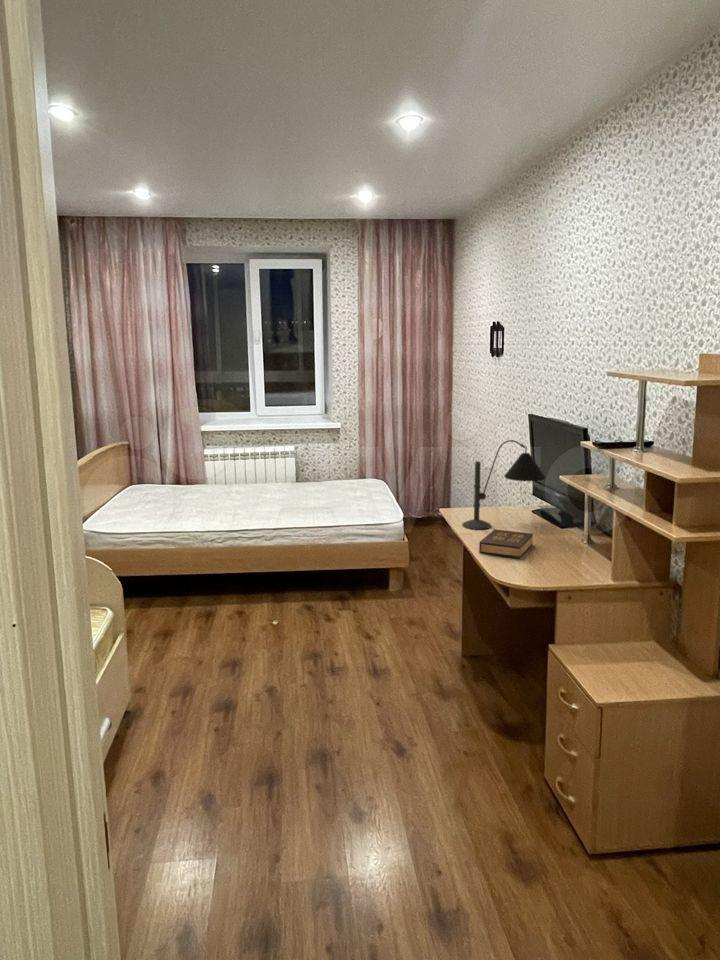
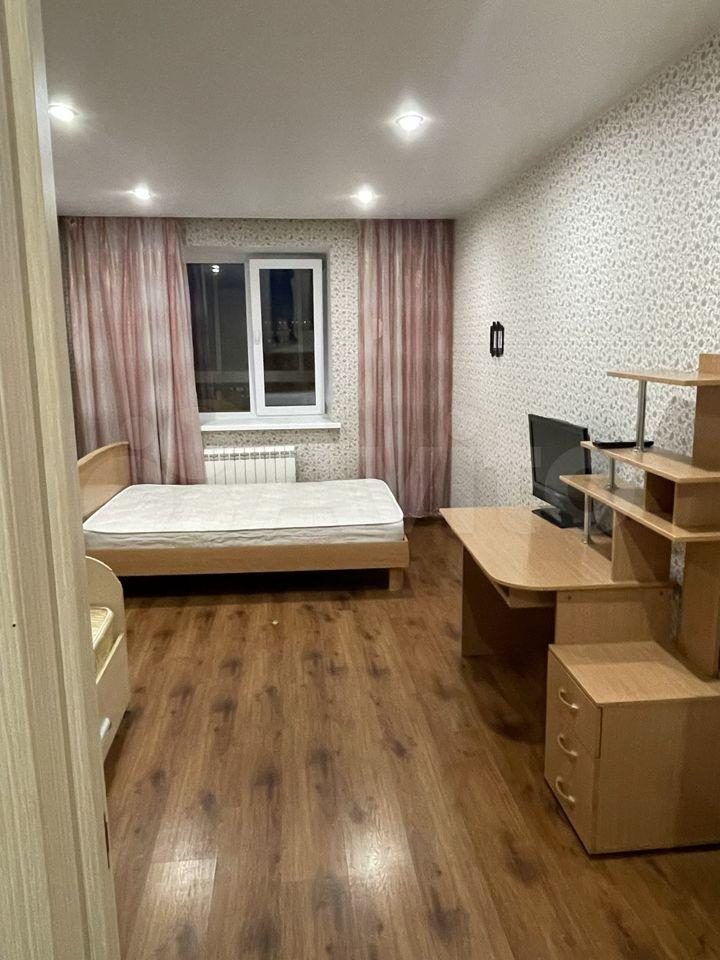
- hardback book (506, 543)
- desk lamp (507, 478)
